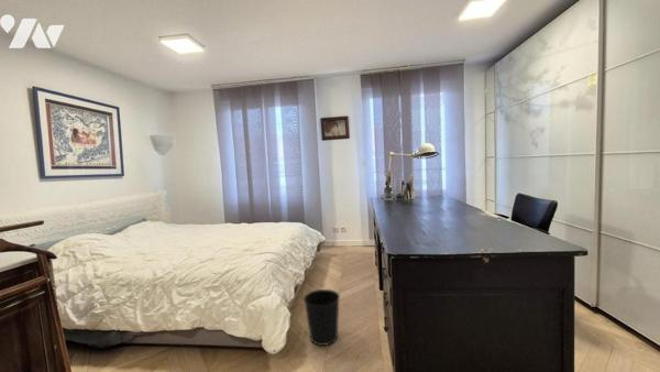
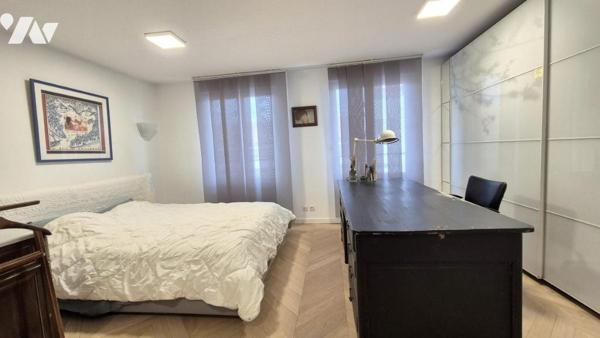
- wastebasket (322, 317)
